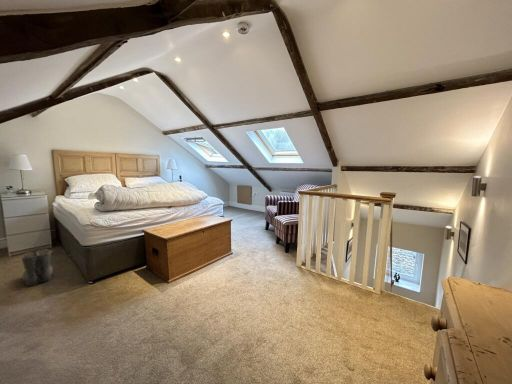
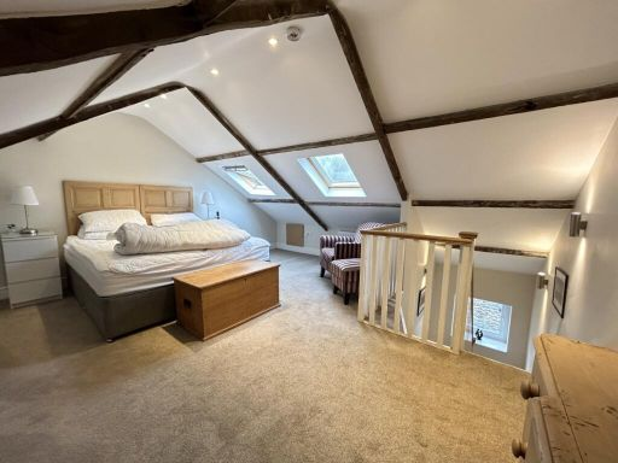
- boots (37, 264)
